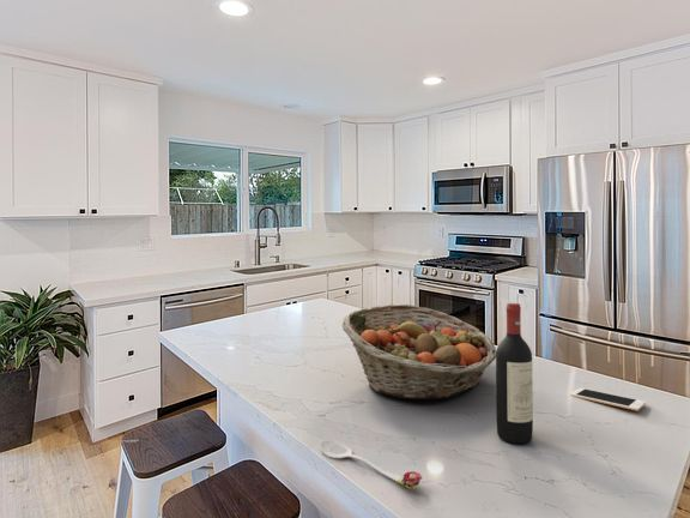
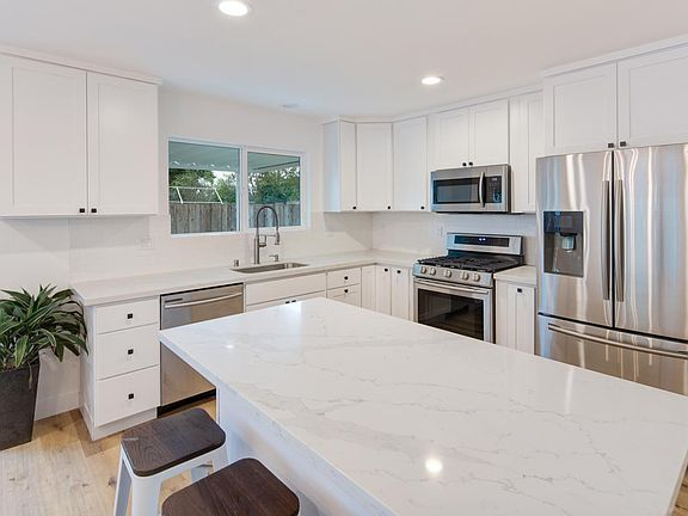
- fruit basket (419, 345)
- wine bottle (514, 371)
- spoon (367, 460)
- cell phone (606, 398)
